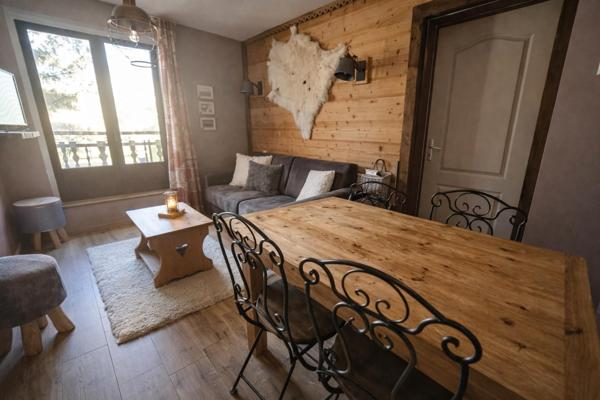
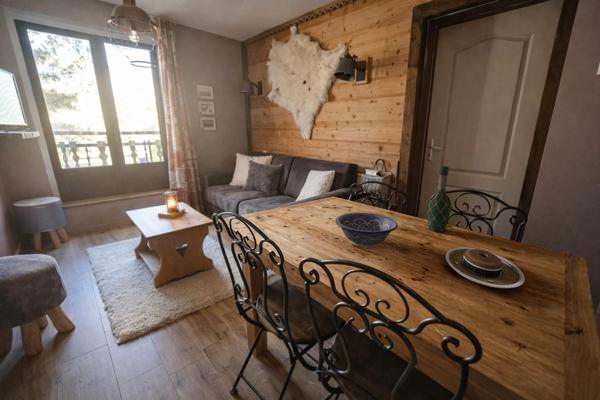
+ wine bottle (440, 198)
+ decorative bowl (365, 232)
+ plate (482, 263)
